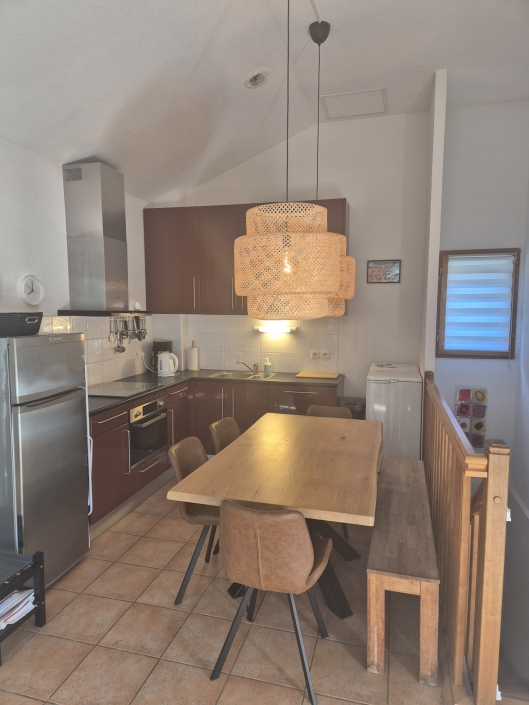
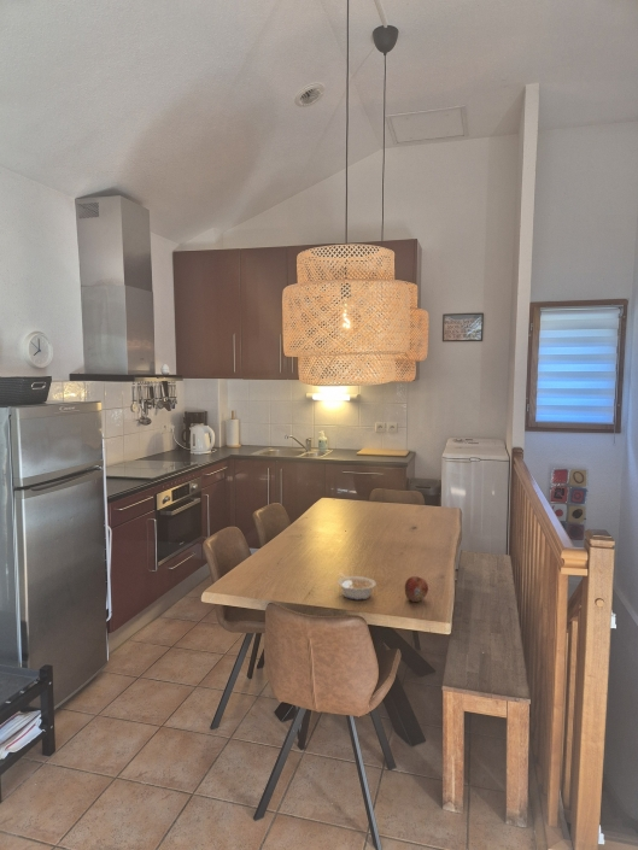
+ legume (355, 587)
+ fruit (416, 587)
